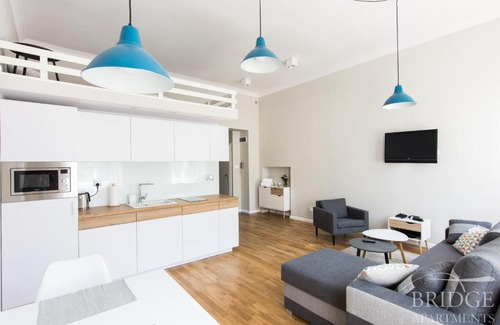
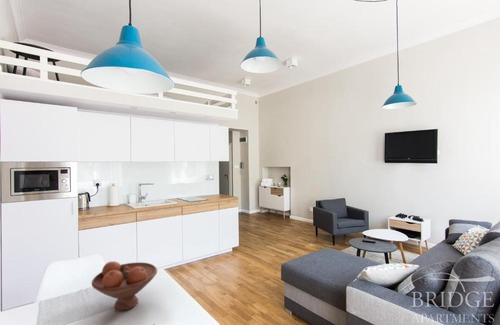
+ fruit bowl (126, 283)
